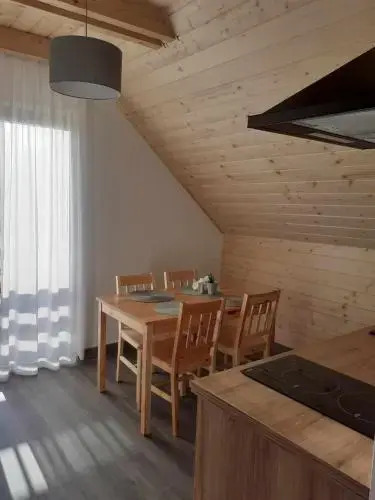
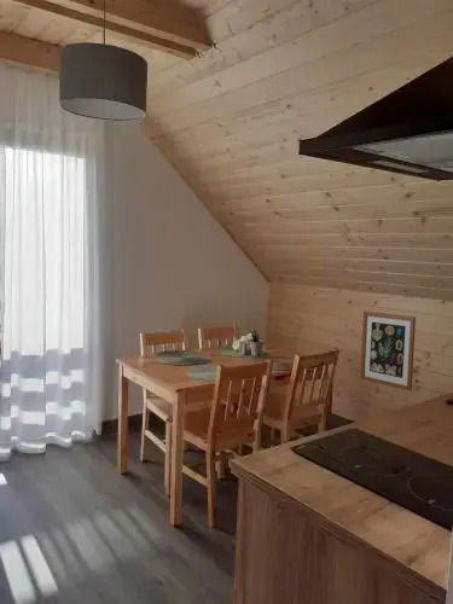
+ wall art (387, 349)
